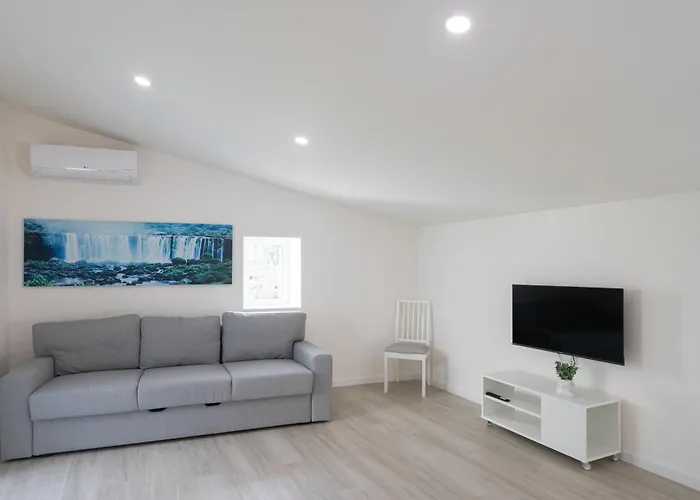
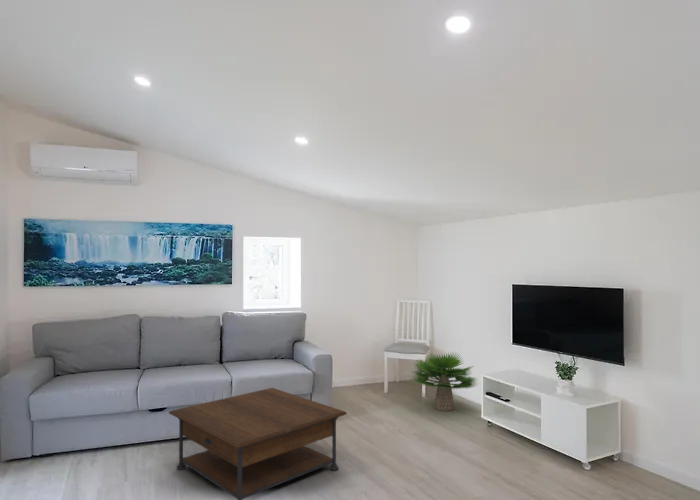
+ potted plant (444, 378)
+ coffee table (257, 439)
